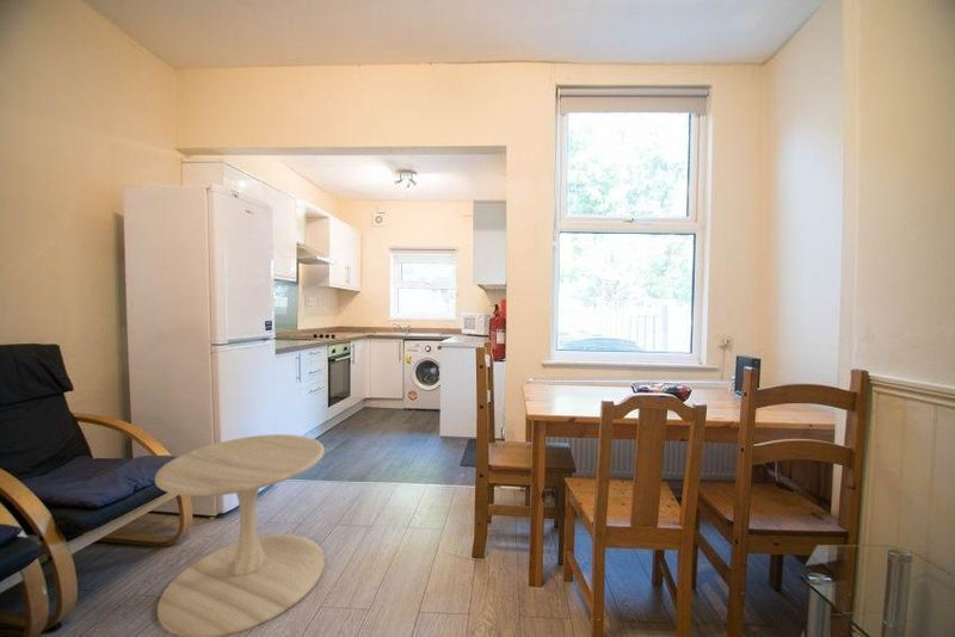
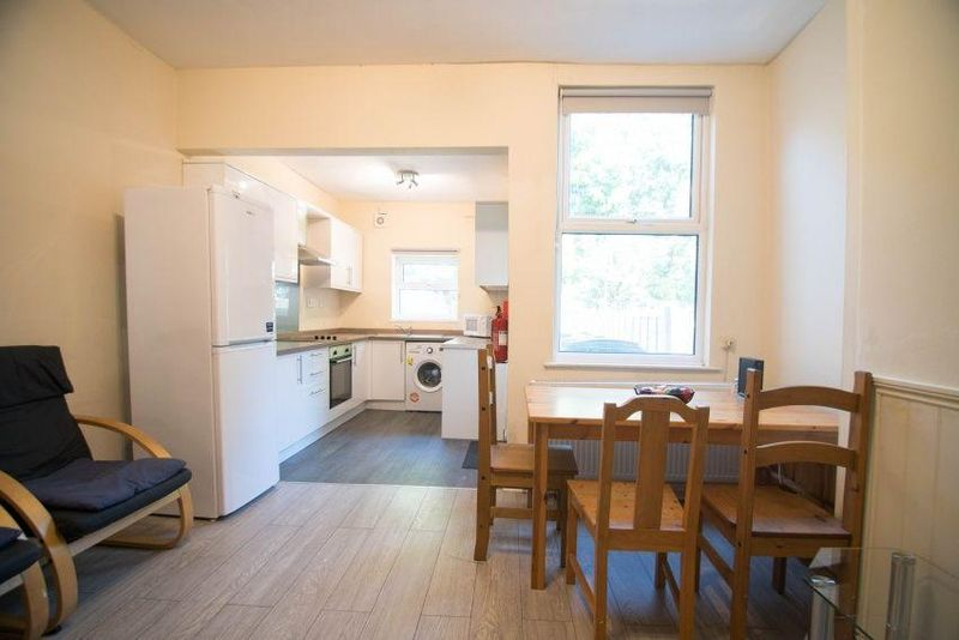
- side table (247, 518)
